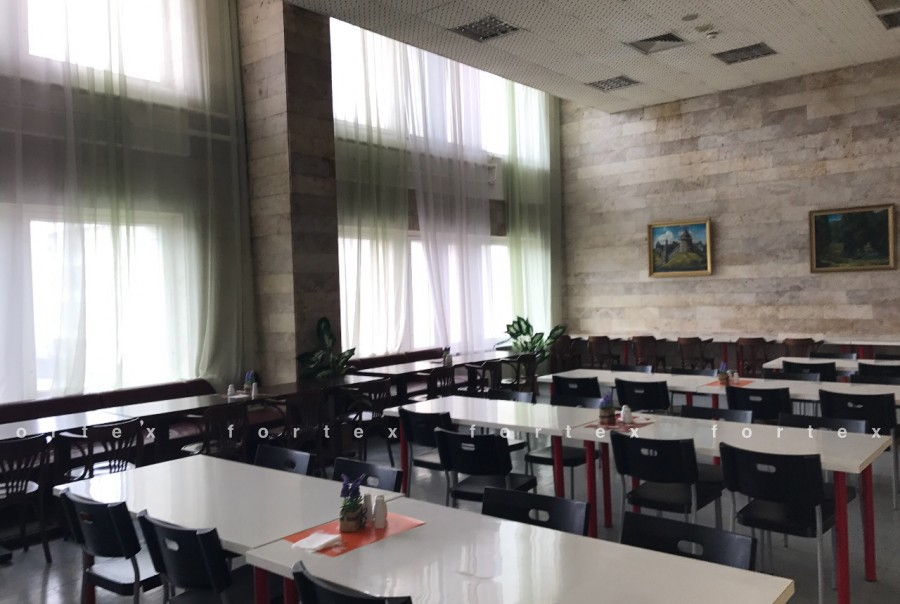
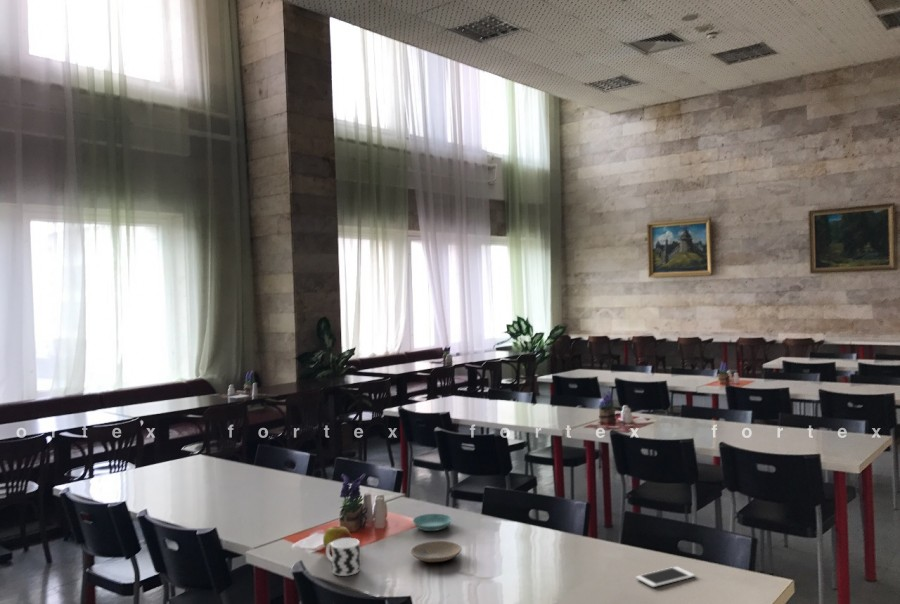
+ fruit (337, 538)
+ saucer (432, 523)
+ plate (436, 553)
+ cup (341, 556)
+ cell phone (665, 576)
